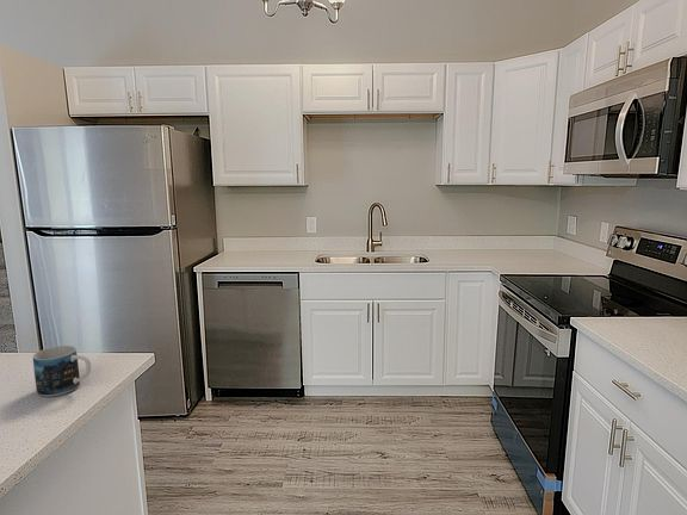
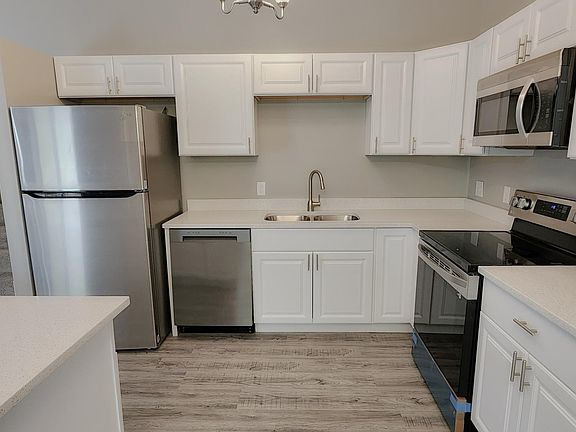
- mug (64, 371)
